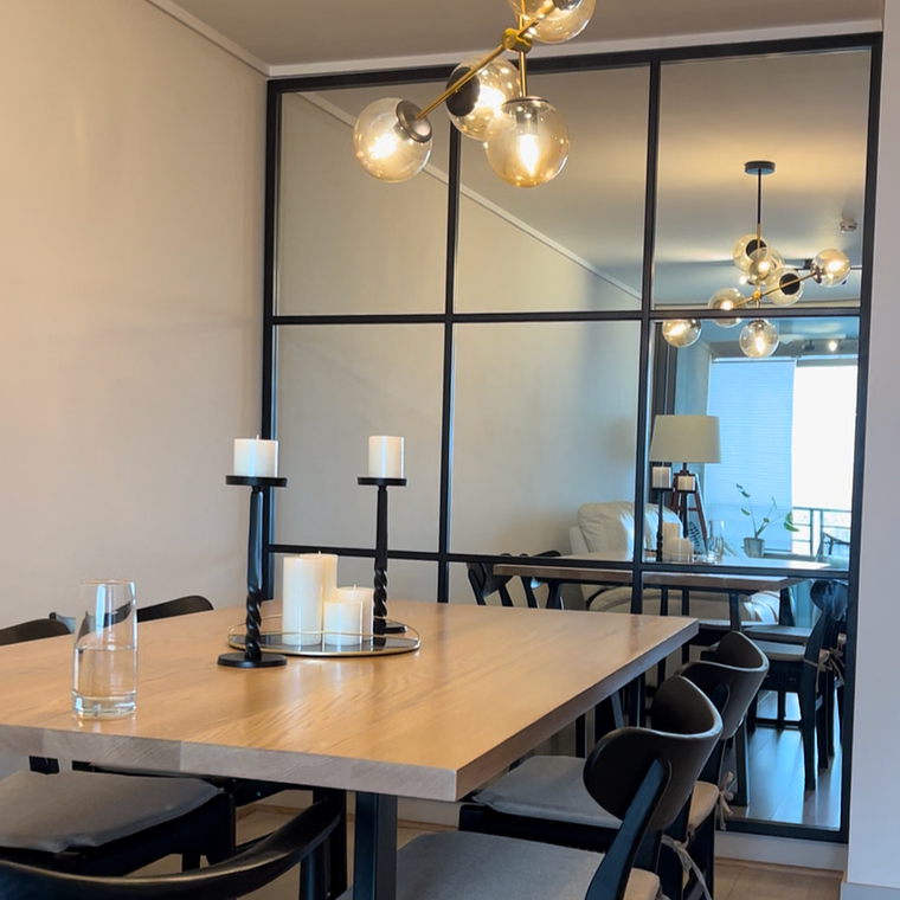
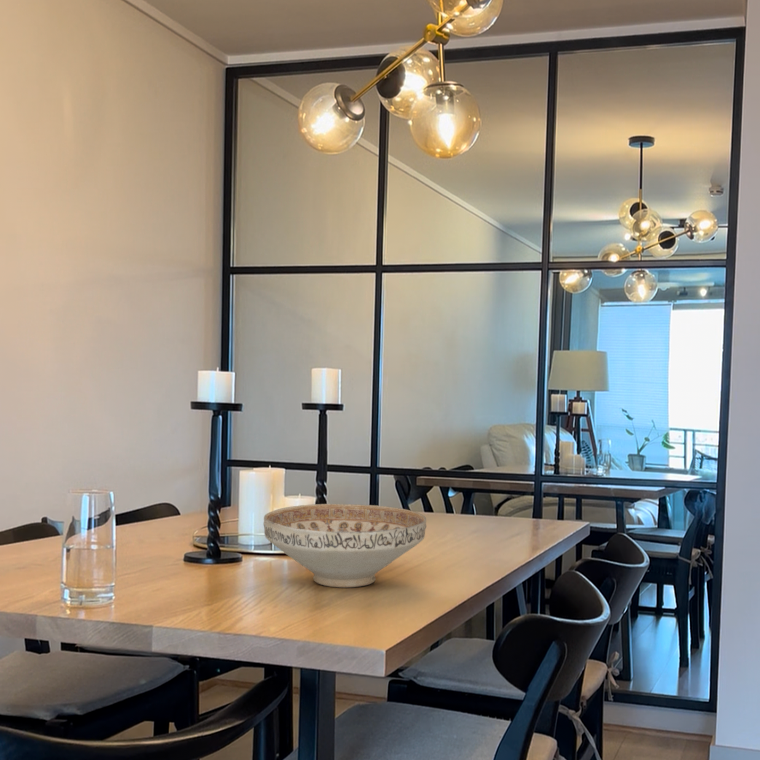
+ decorative bowl (344, 548)
